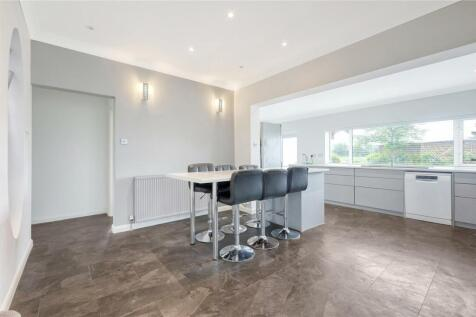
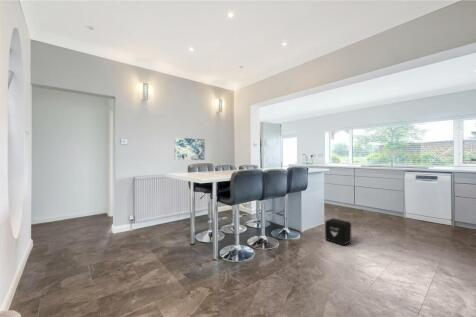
+ wall art (190, 149)
+ air purifier (337, 231)
